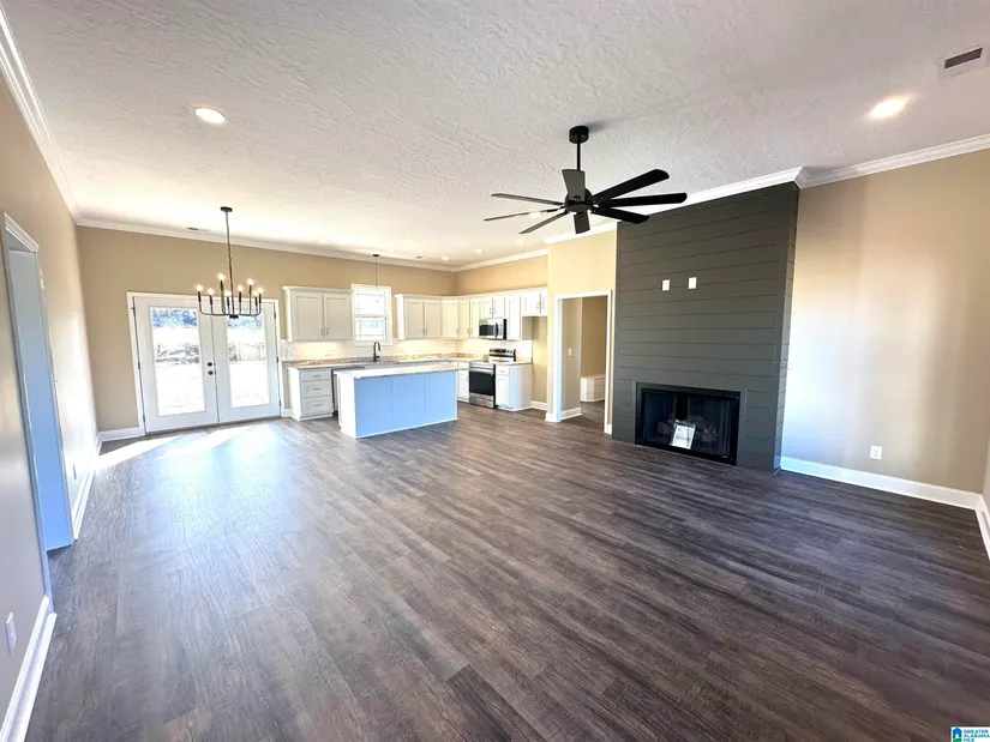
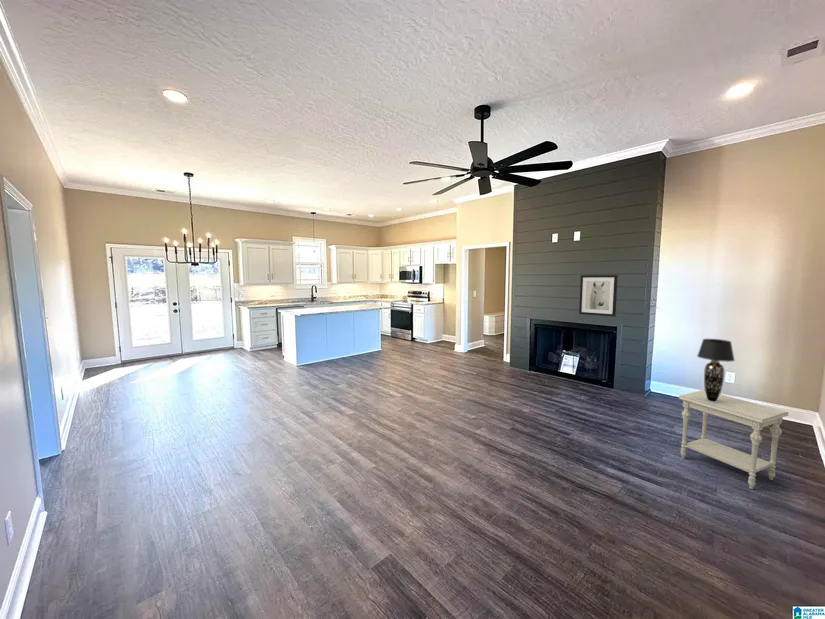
+ side table (724, 445)
+ table lamp (714, 370)
+ wall art (597, 295)
